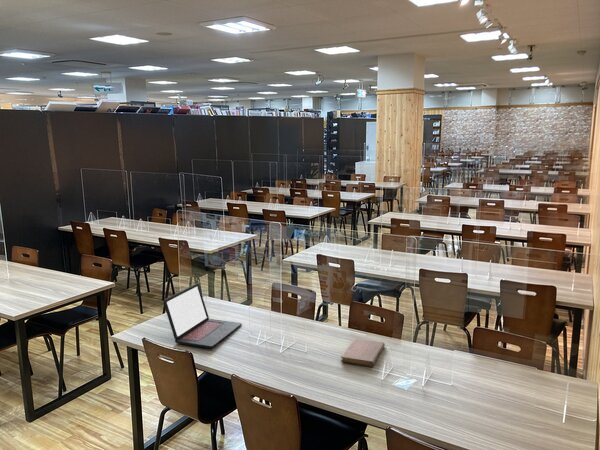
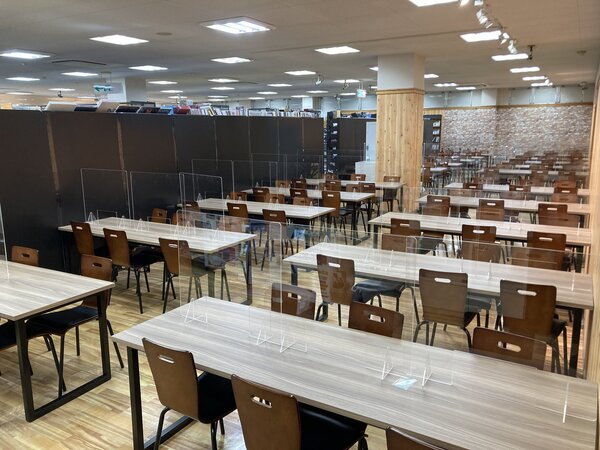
- laptop (204, 313)
- notebook (363, 351)
